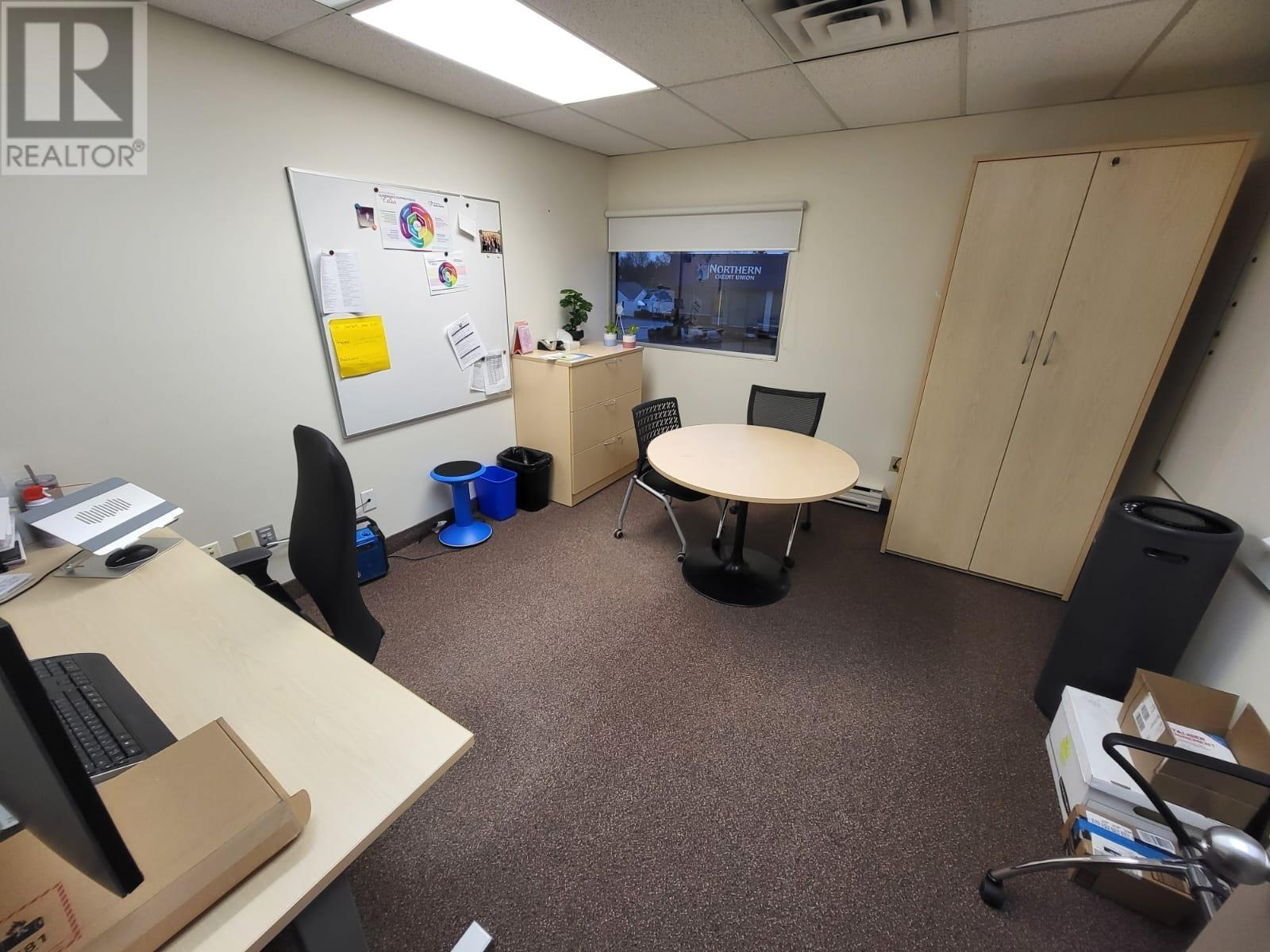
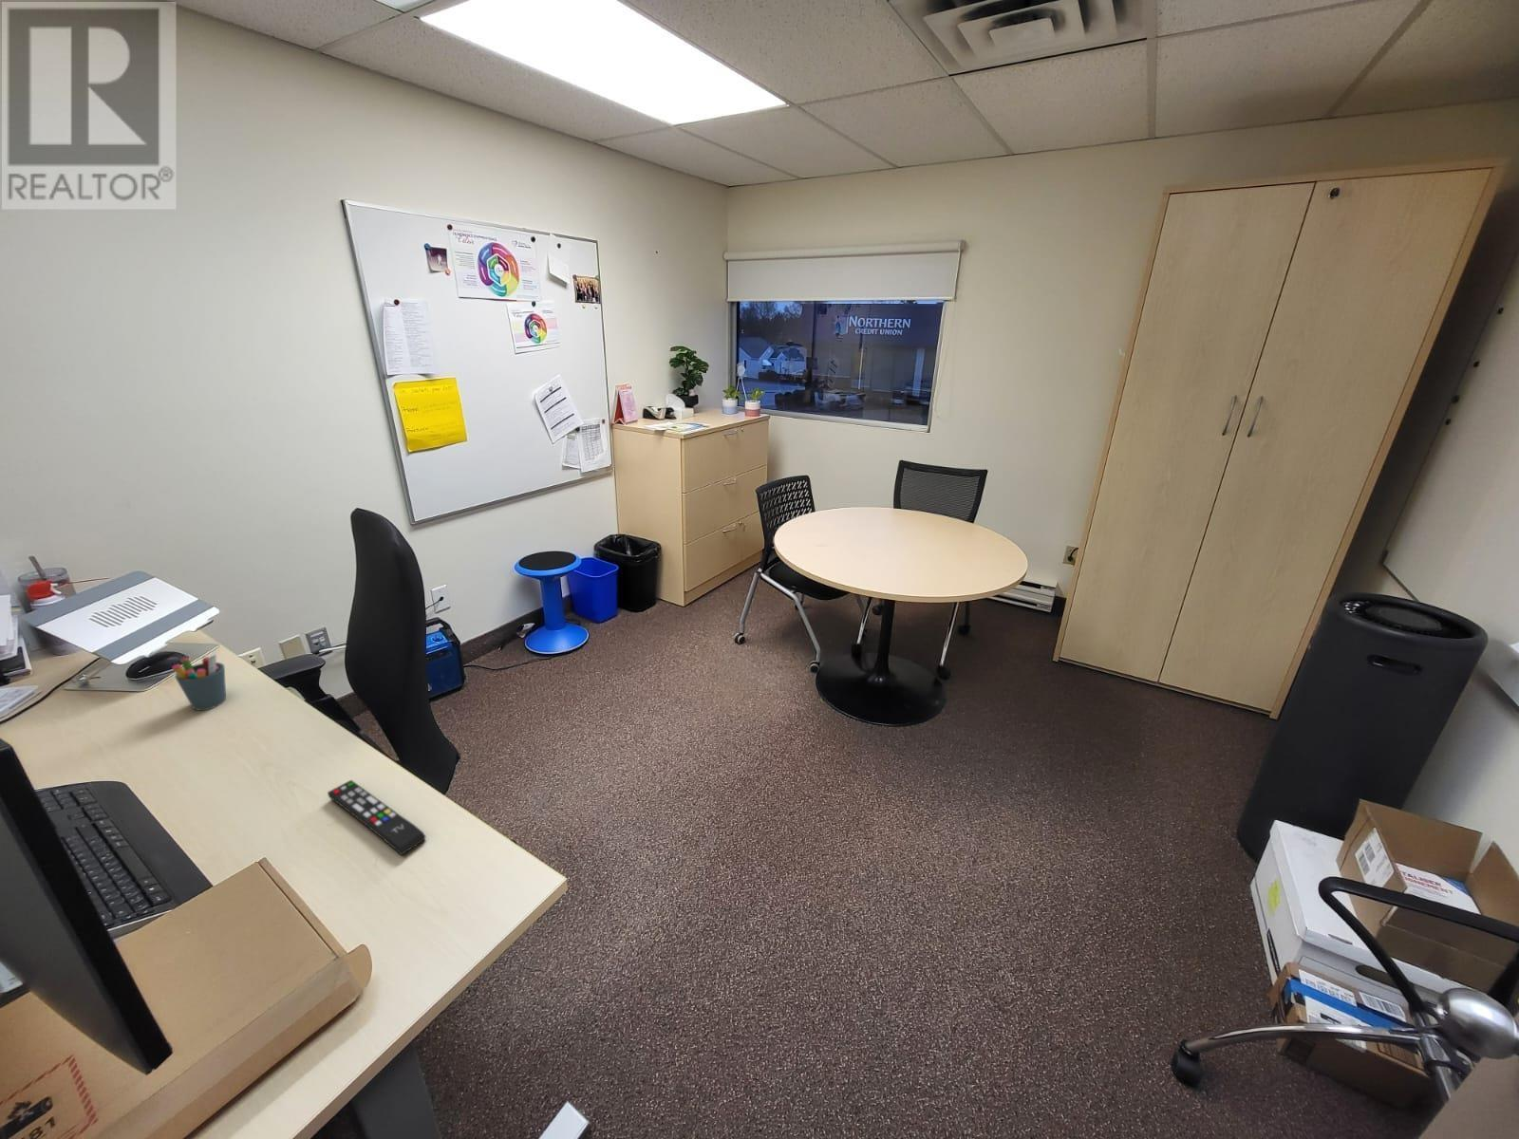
+ remote control (374, 814)
+ pen holder (201, 678)
